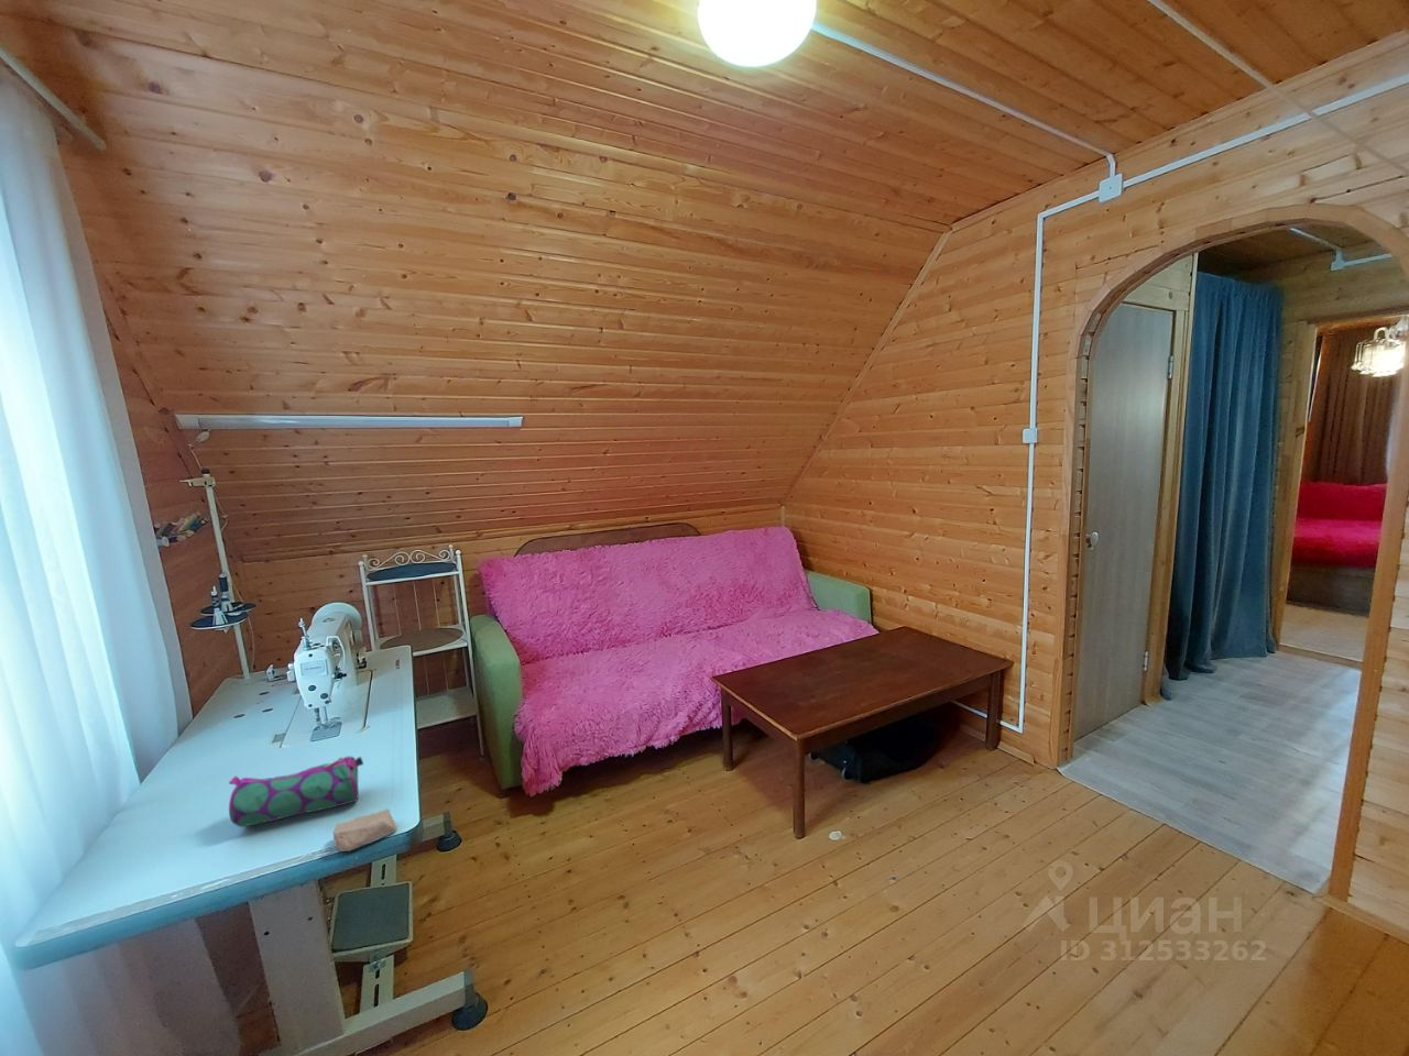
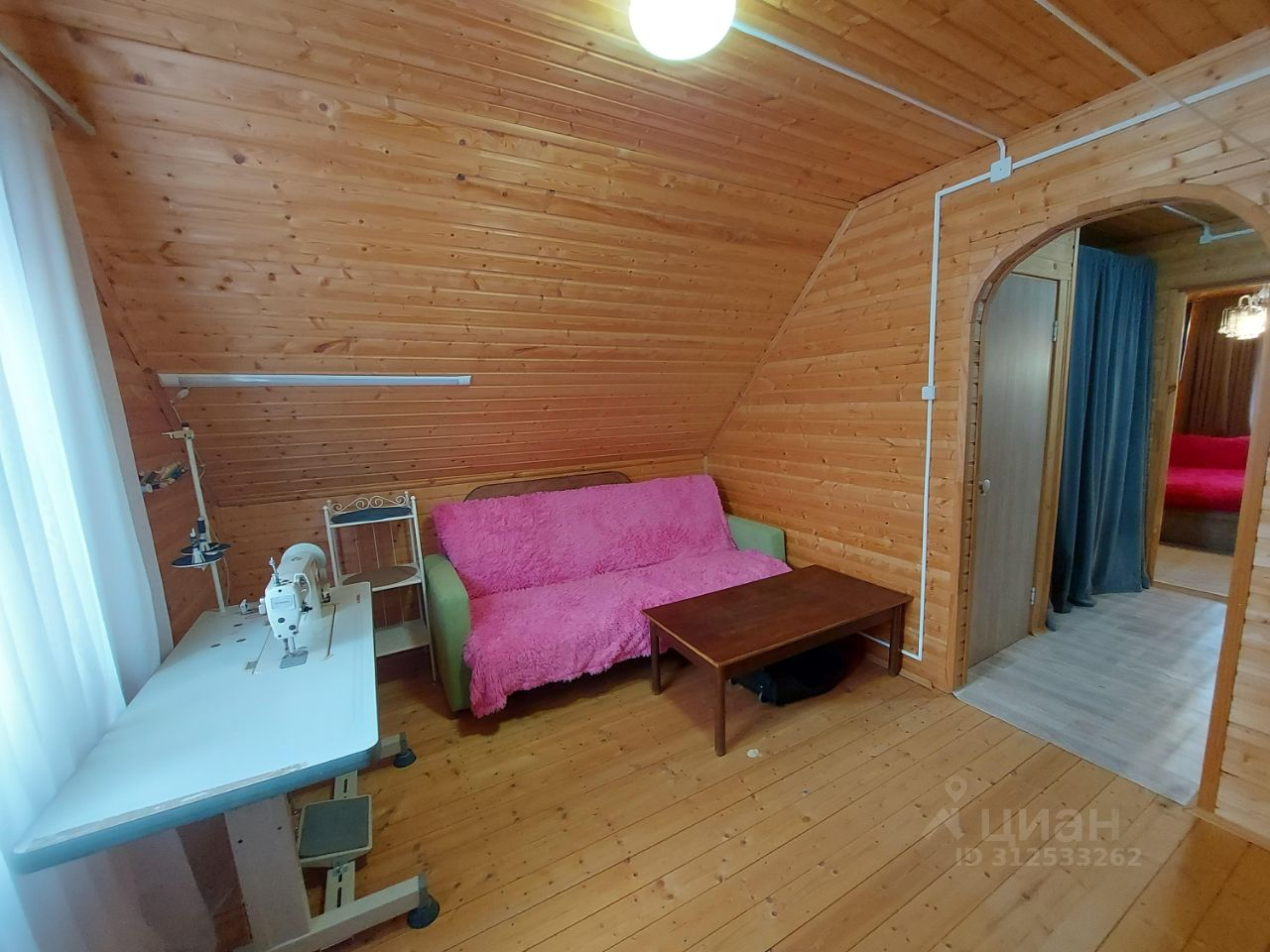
- soap bar (364, 827)
- pencil case (298, 789)
